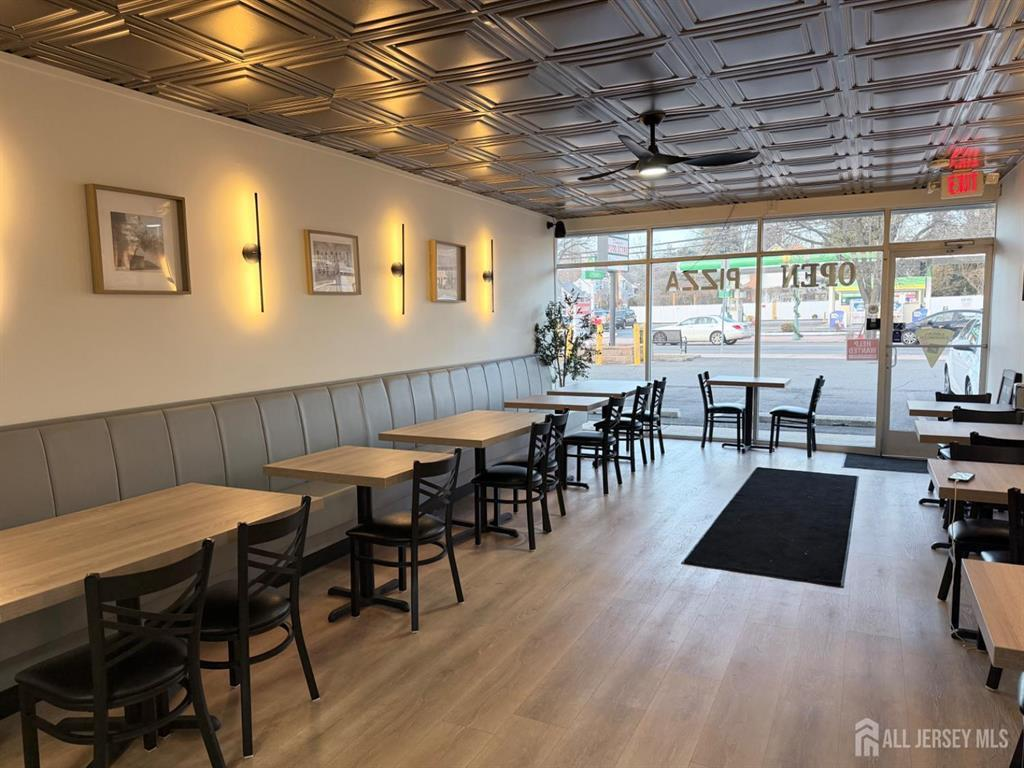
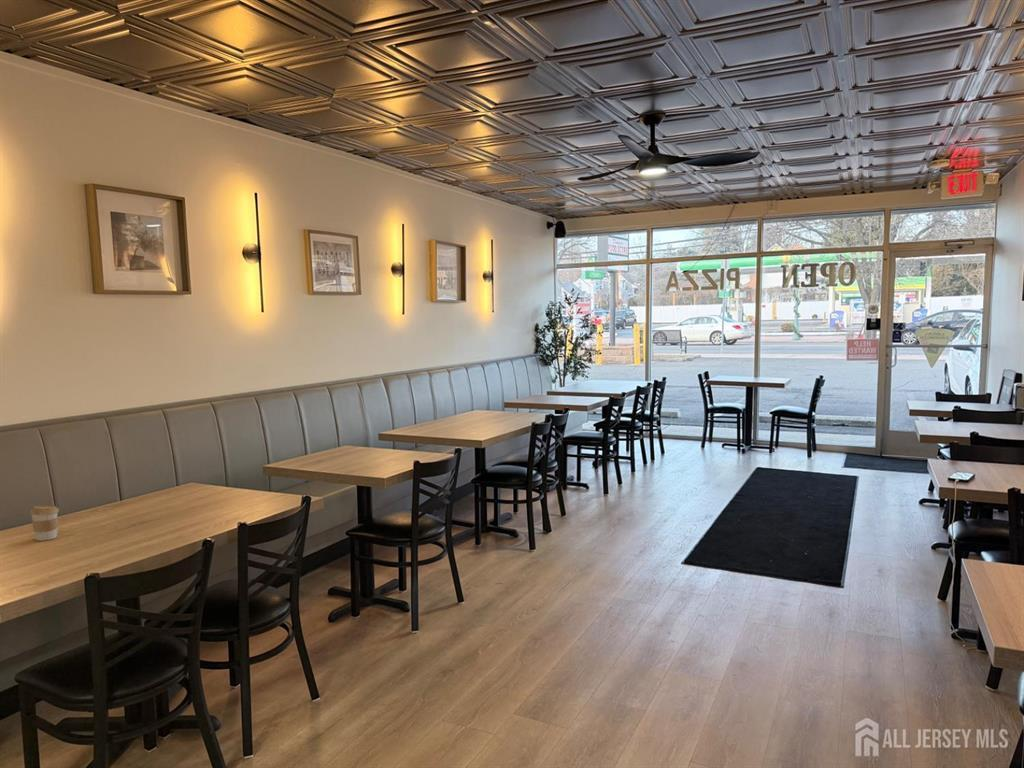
+ coffee cup (45, 521)
